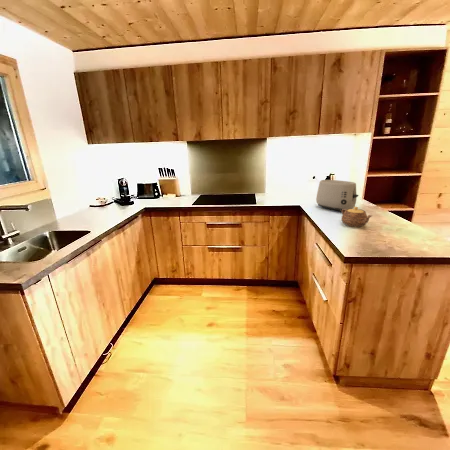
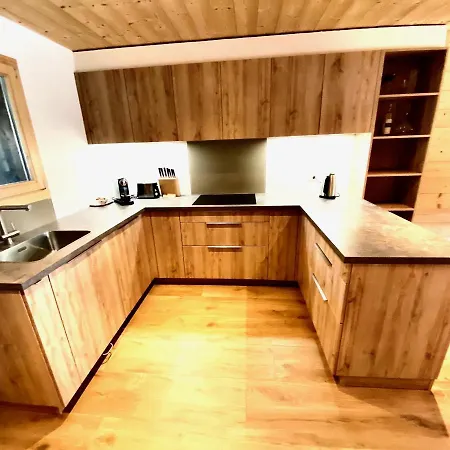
- toaster (335, 195)
- teapot (355, 216)
